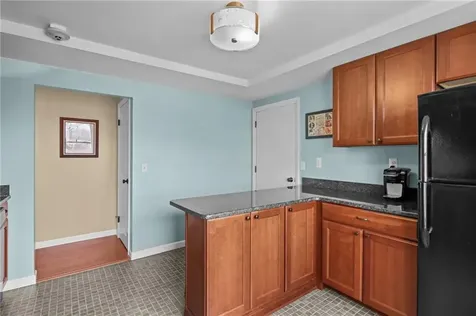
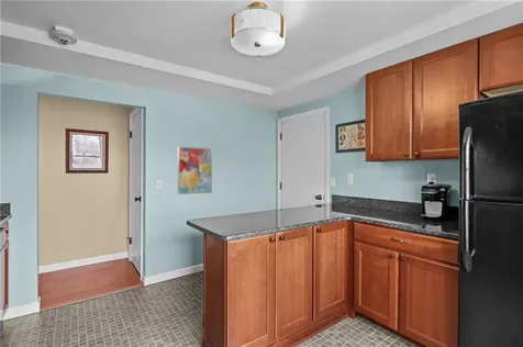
+ wall art (194, 170)
